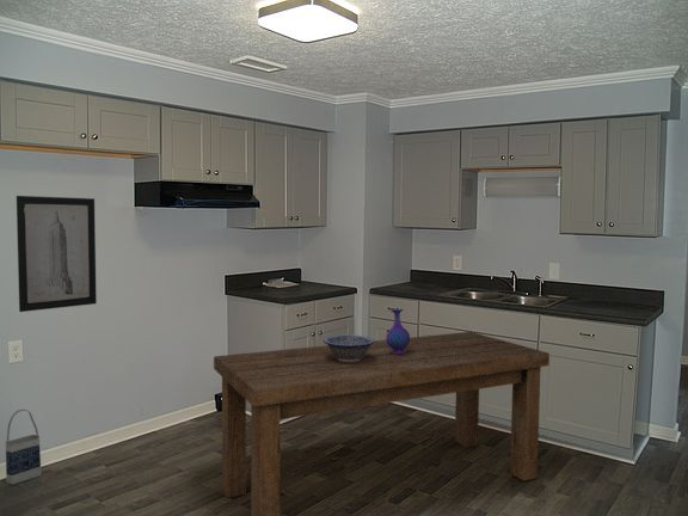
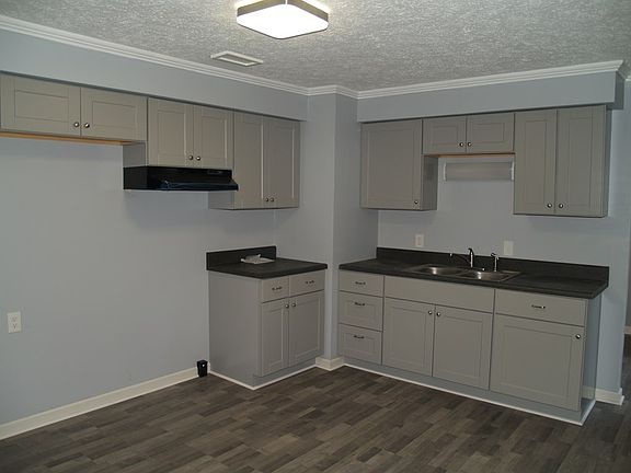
- vase (399, 332)
- dining table (385, 403)
- bag (23, 443)
- wall art (59, 252)
- decorative bowl (349, 349)
